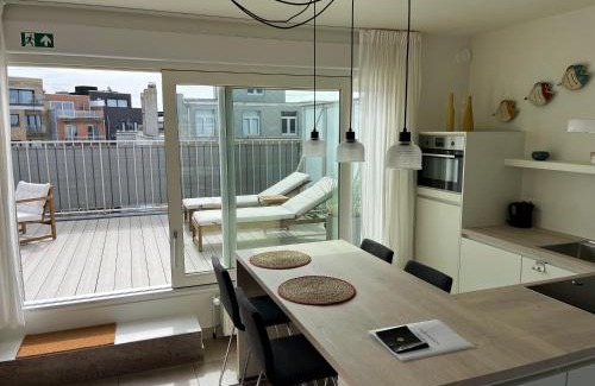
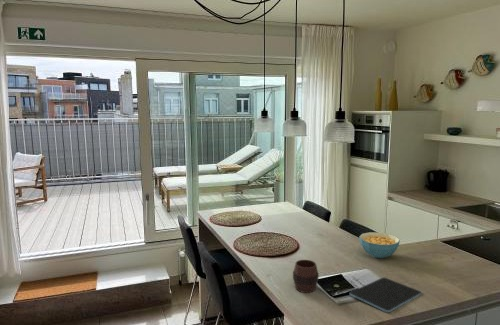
+ tablet (385, 293)
+ cup (305, 275)
+ cereal bowl (378, 247)
